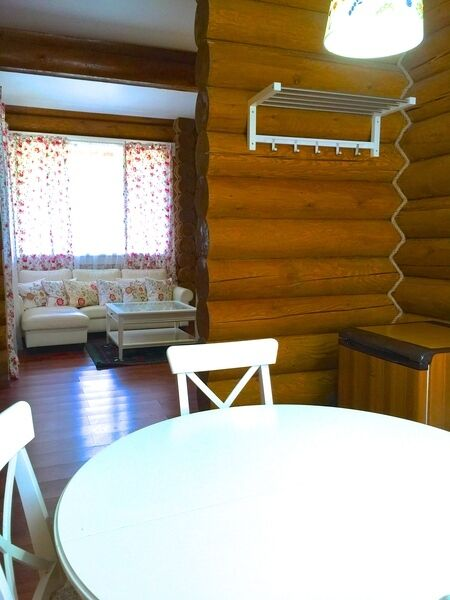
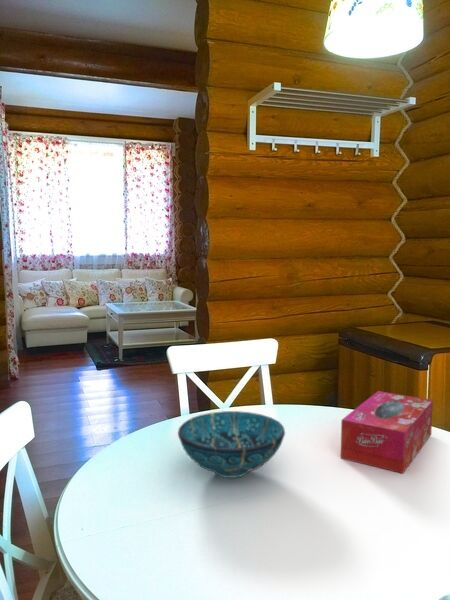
+ tissue box (389, 427)
+ decorative bowl (231, 449)
